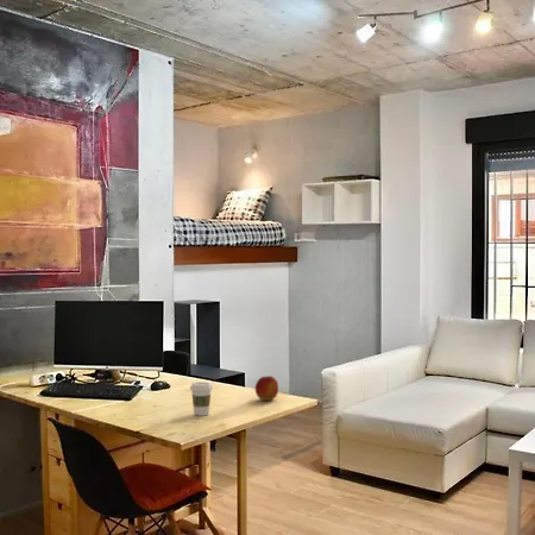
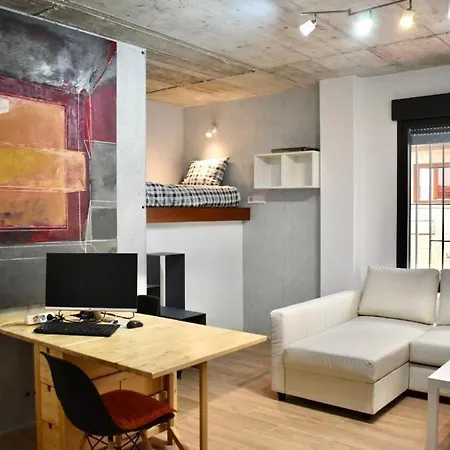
- coffee cup (201, 398)
- apple (266, 388)
